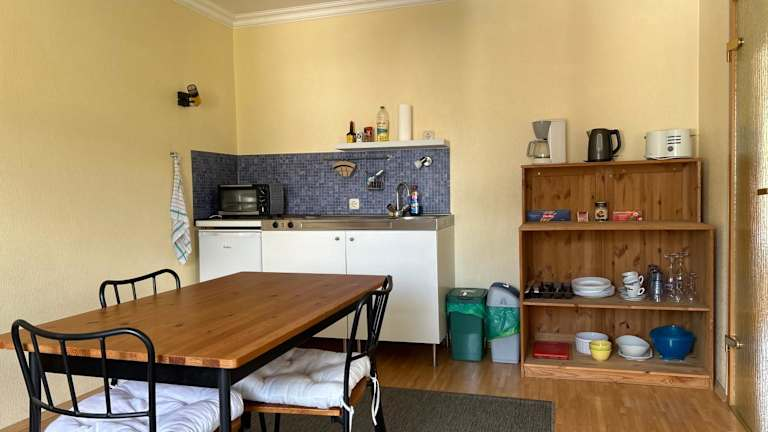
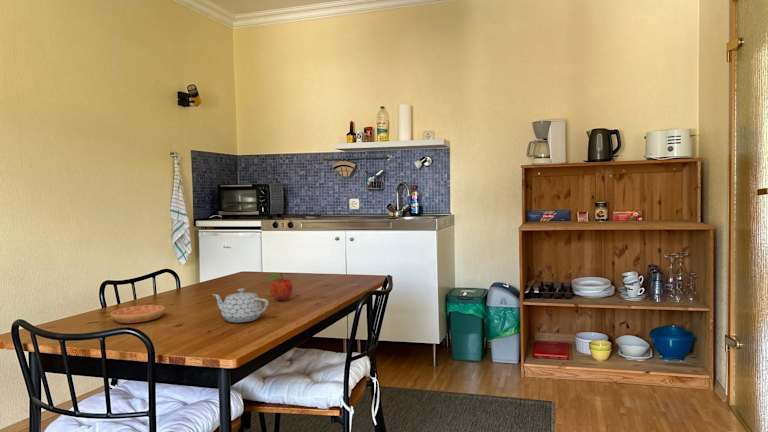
+ saucer (138, 314)
+ fruit (280, 286)
+ teapot (239, 304)
